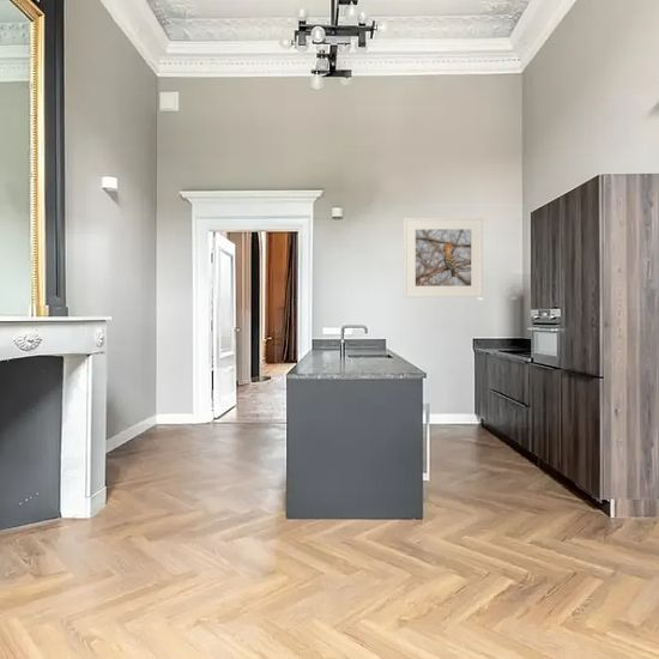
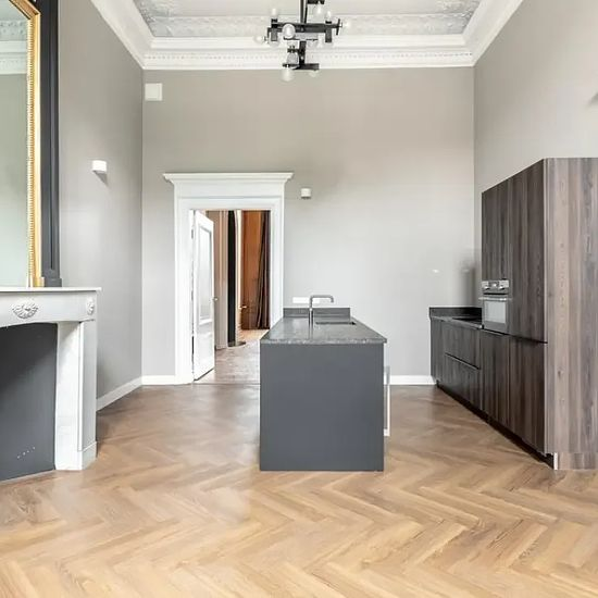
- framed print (442, 258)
